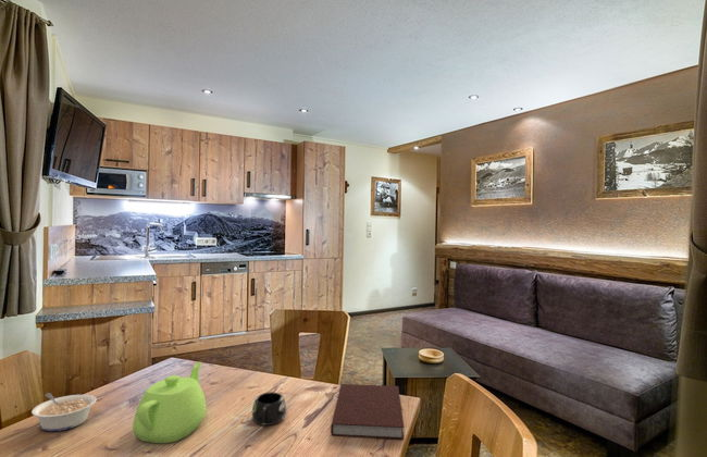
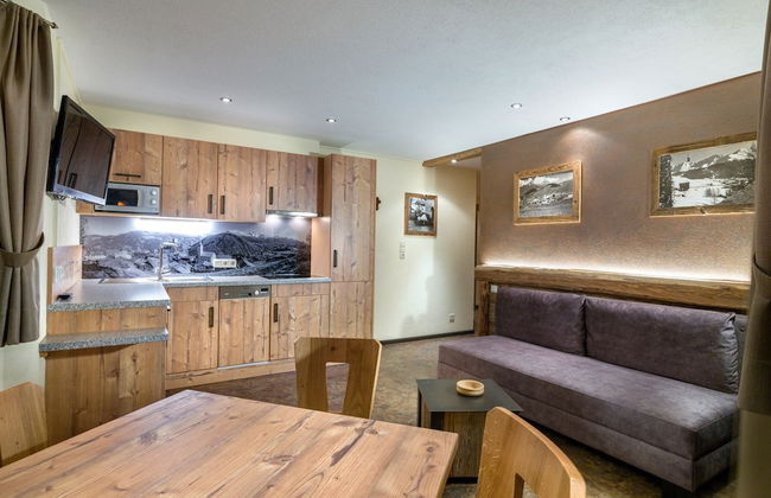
- mug (268, 410)
- notebook (368, 408)
- teapot (173, 400)
- legume (62, 411)
